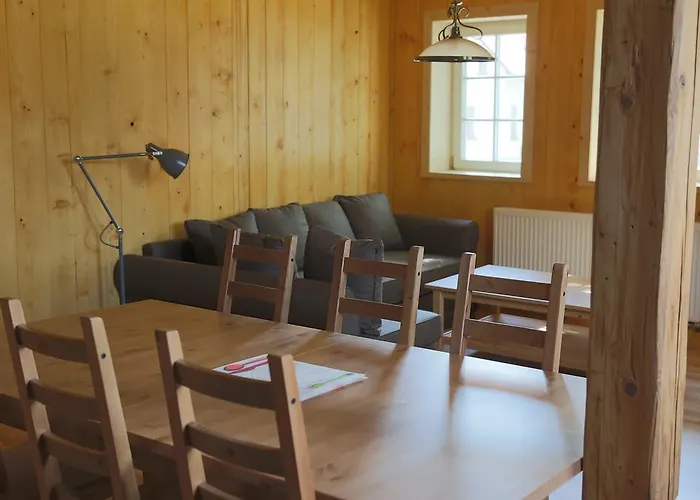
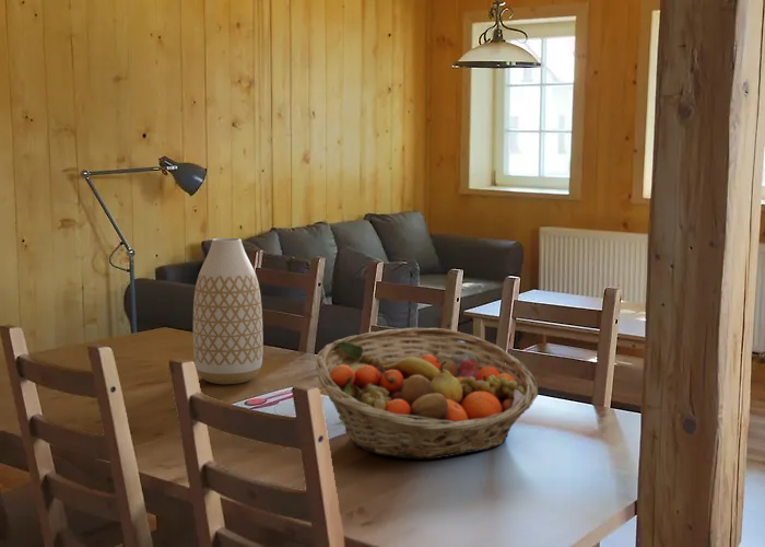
+ vase (227, 310)
+ fruit basket (425, 389)
